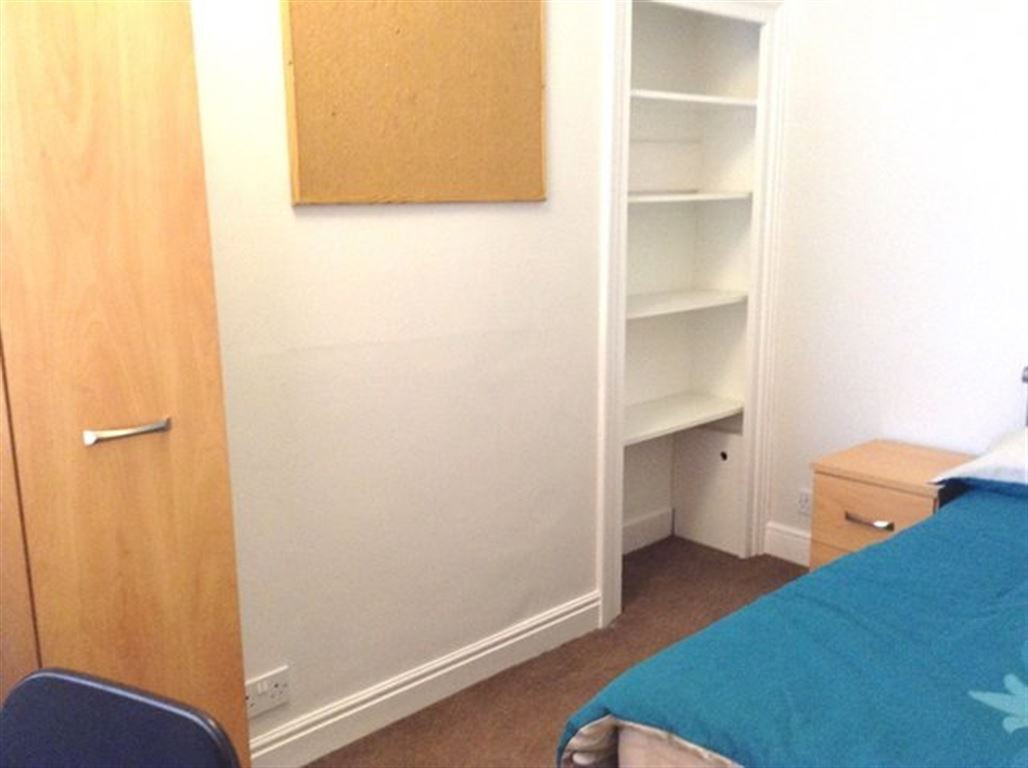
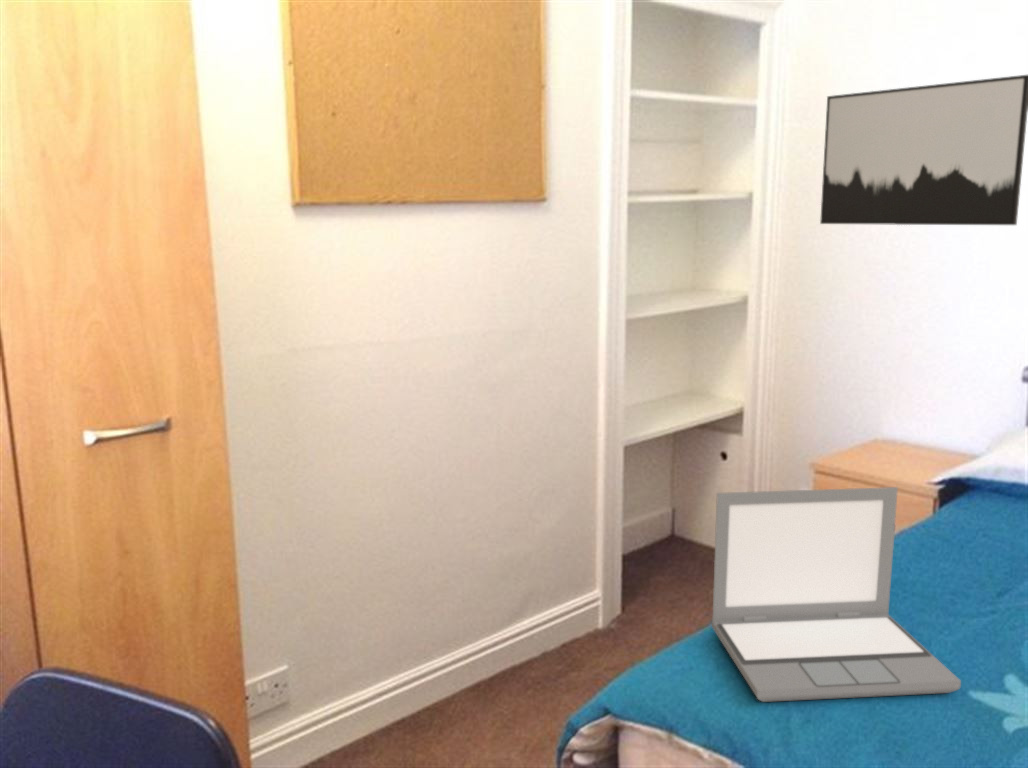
+ wall art (915, 156)
+ laptop (830, 587)
